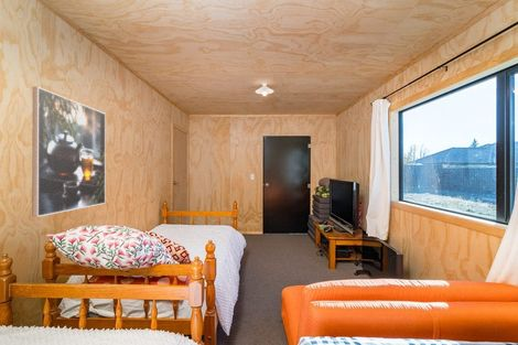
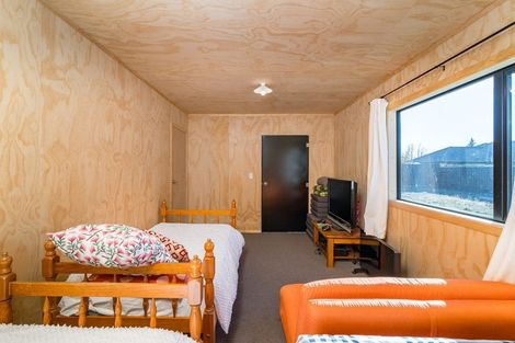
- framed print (75, 155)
